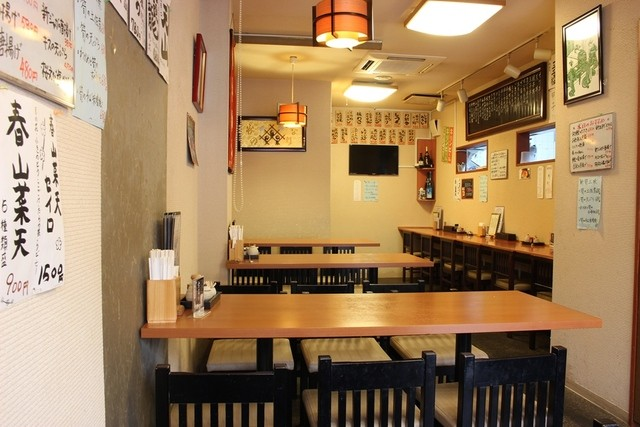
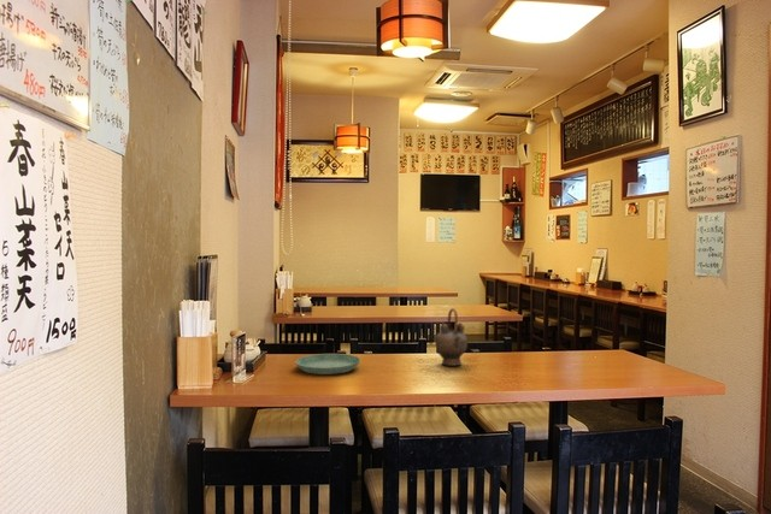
+ teapot (452, 337)
+ saucer (328, 364)
